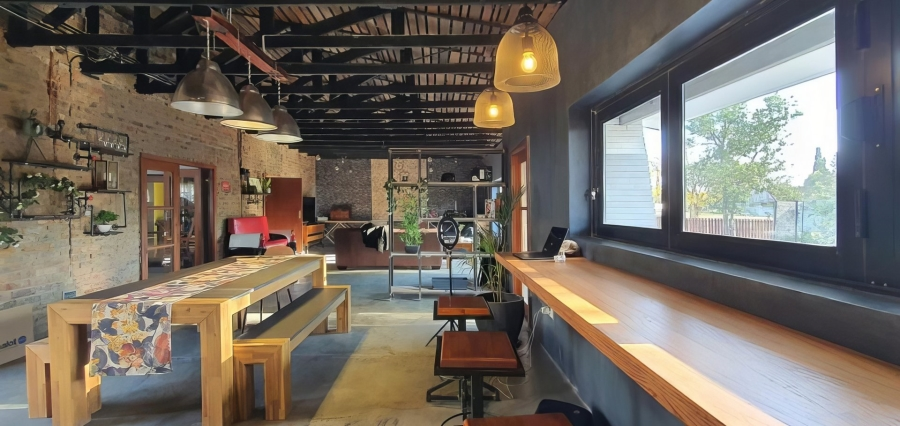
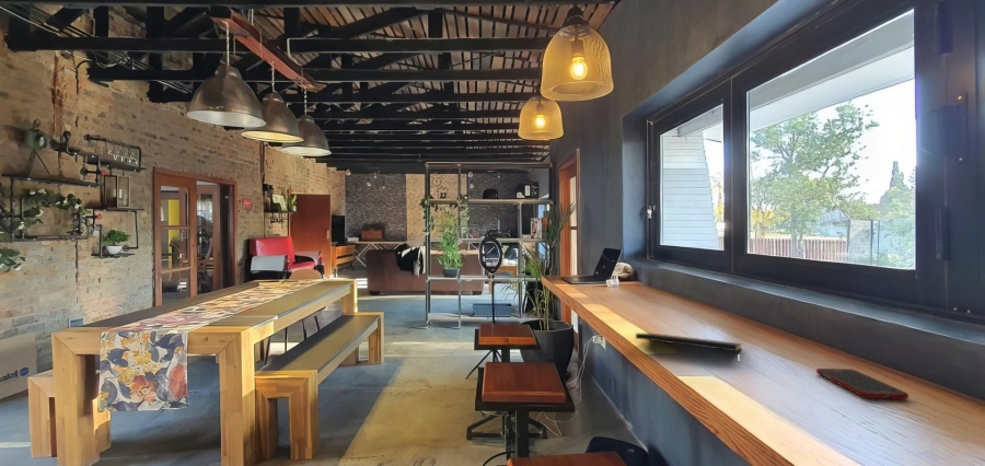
+ notepad (688, 340)
+ cell phone (858, 382)
